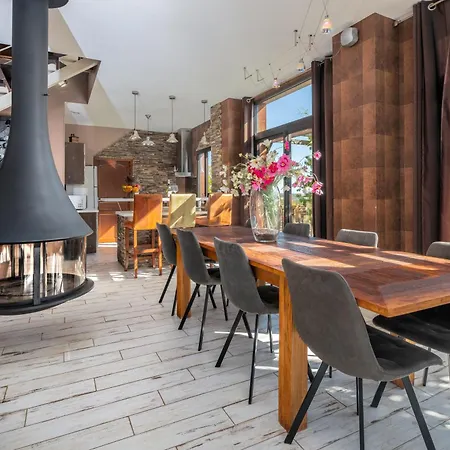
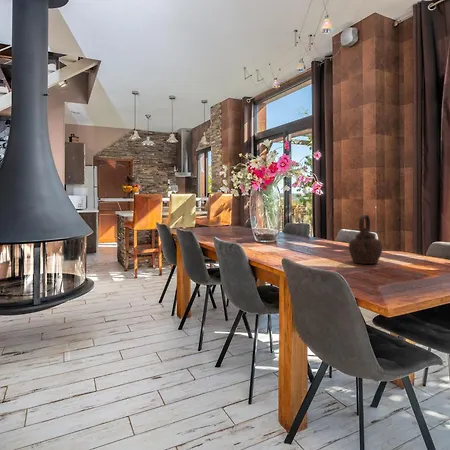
+ teapot (364, 239)
